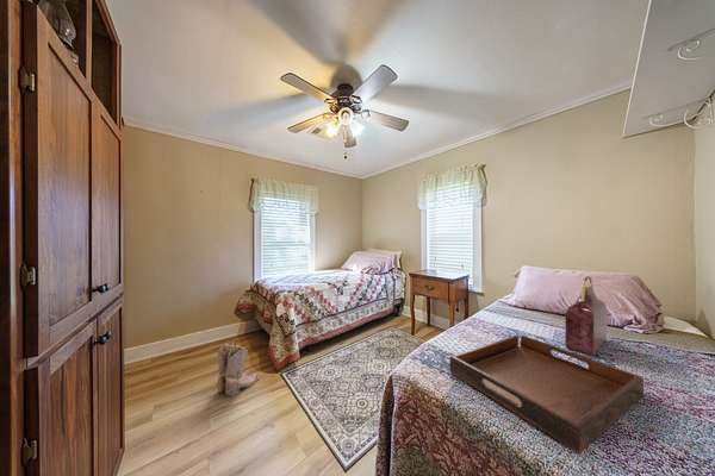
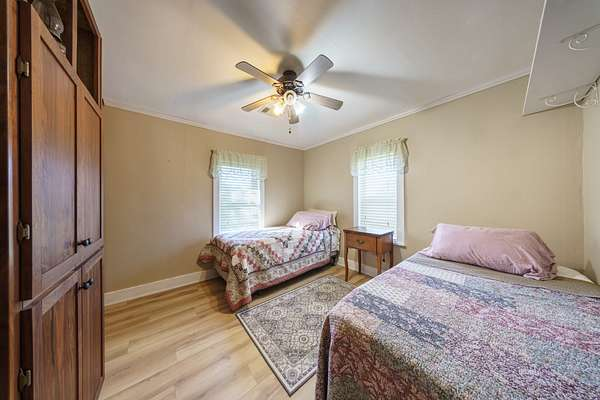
- handbag (586, 309)
- boots (238, 363)
- serving tray (539, 374)
